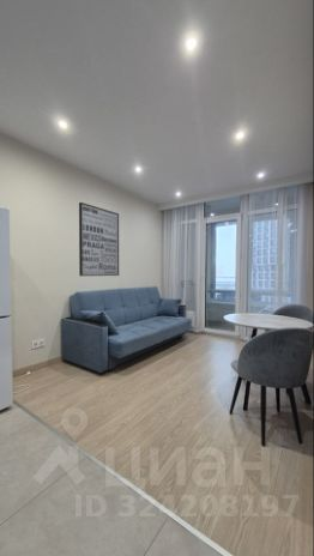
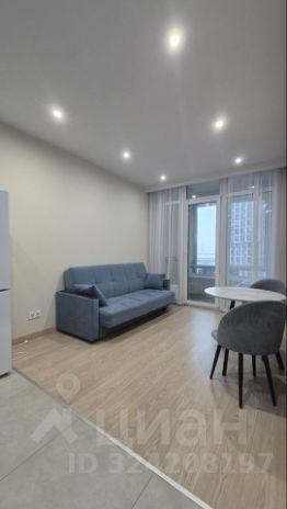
- wall art (101, 242)
